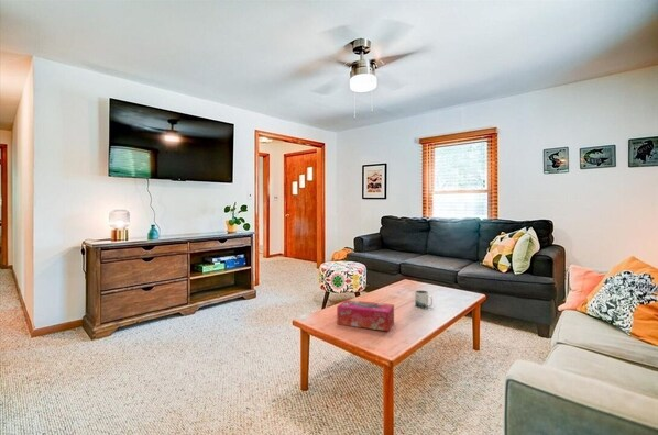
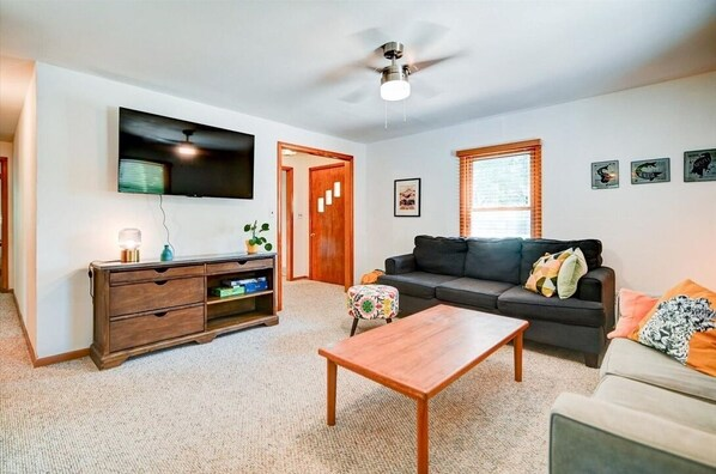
- tissue box (365, 314)
- mug (424, 299)
